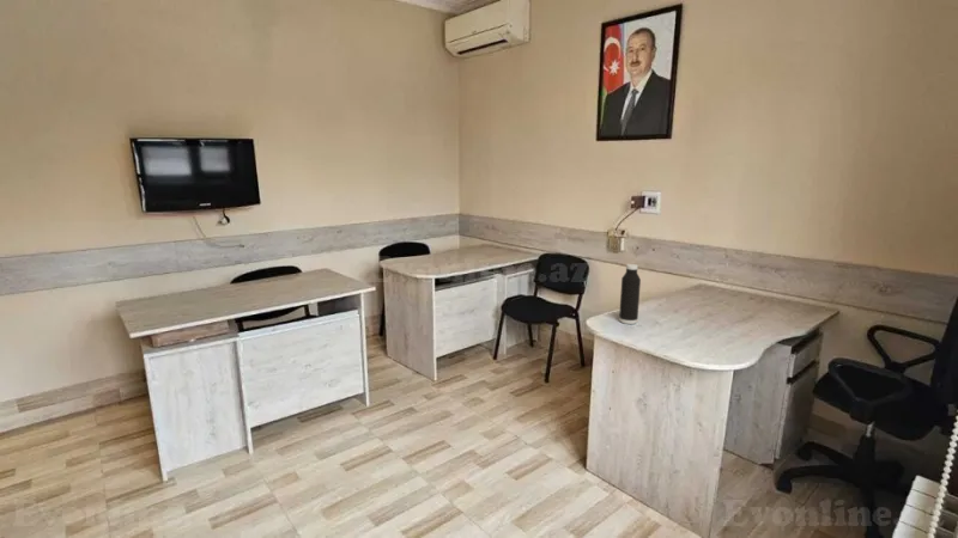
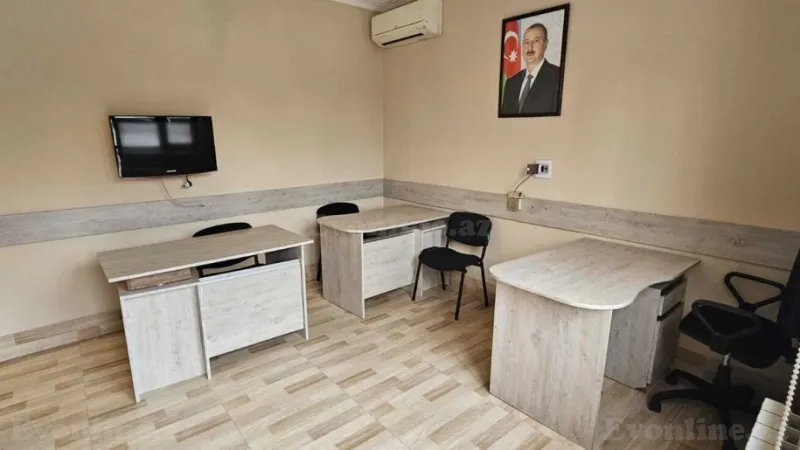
- water bottle (630, 293)
